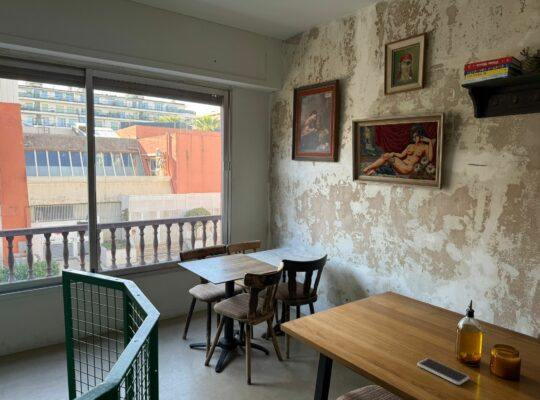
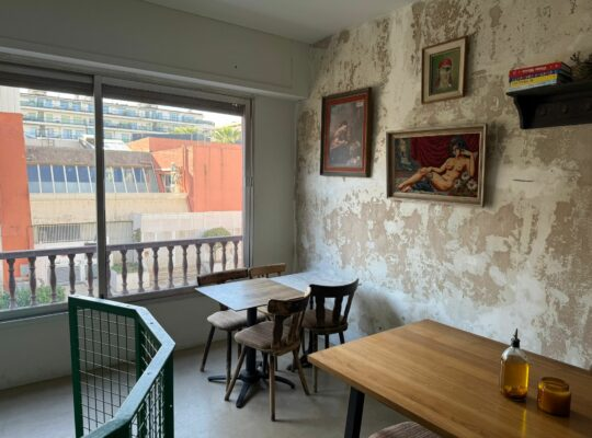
- smartphone (442, 370)
